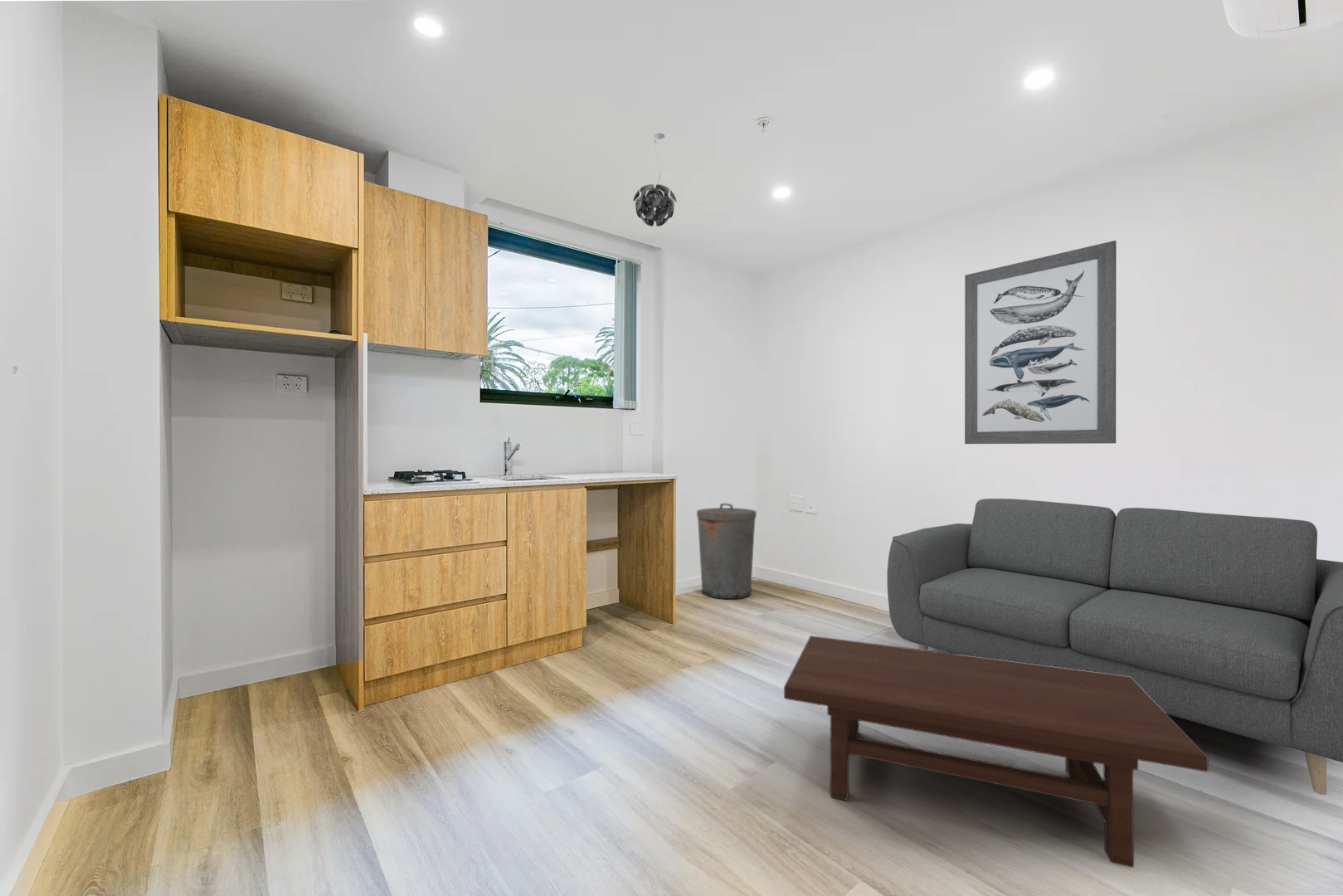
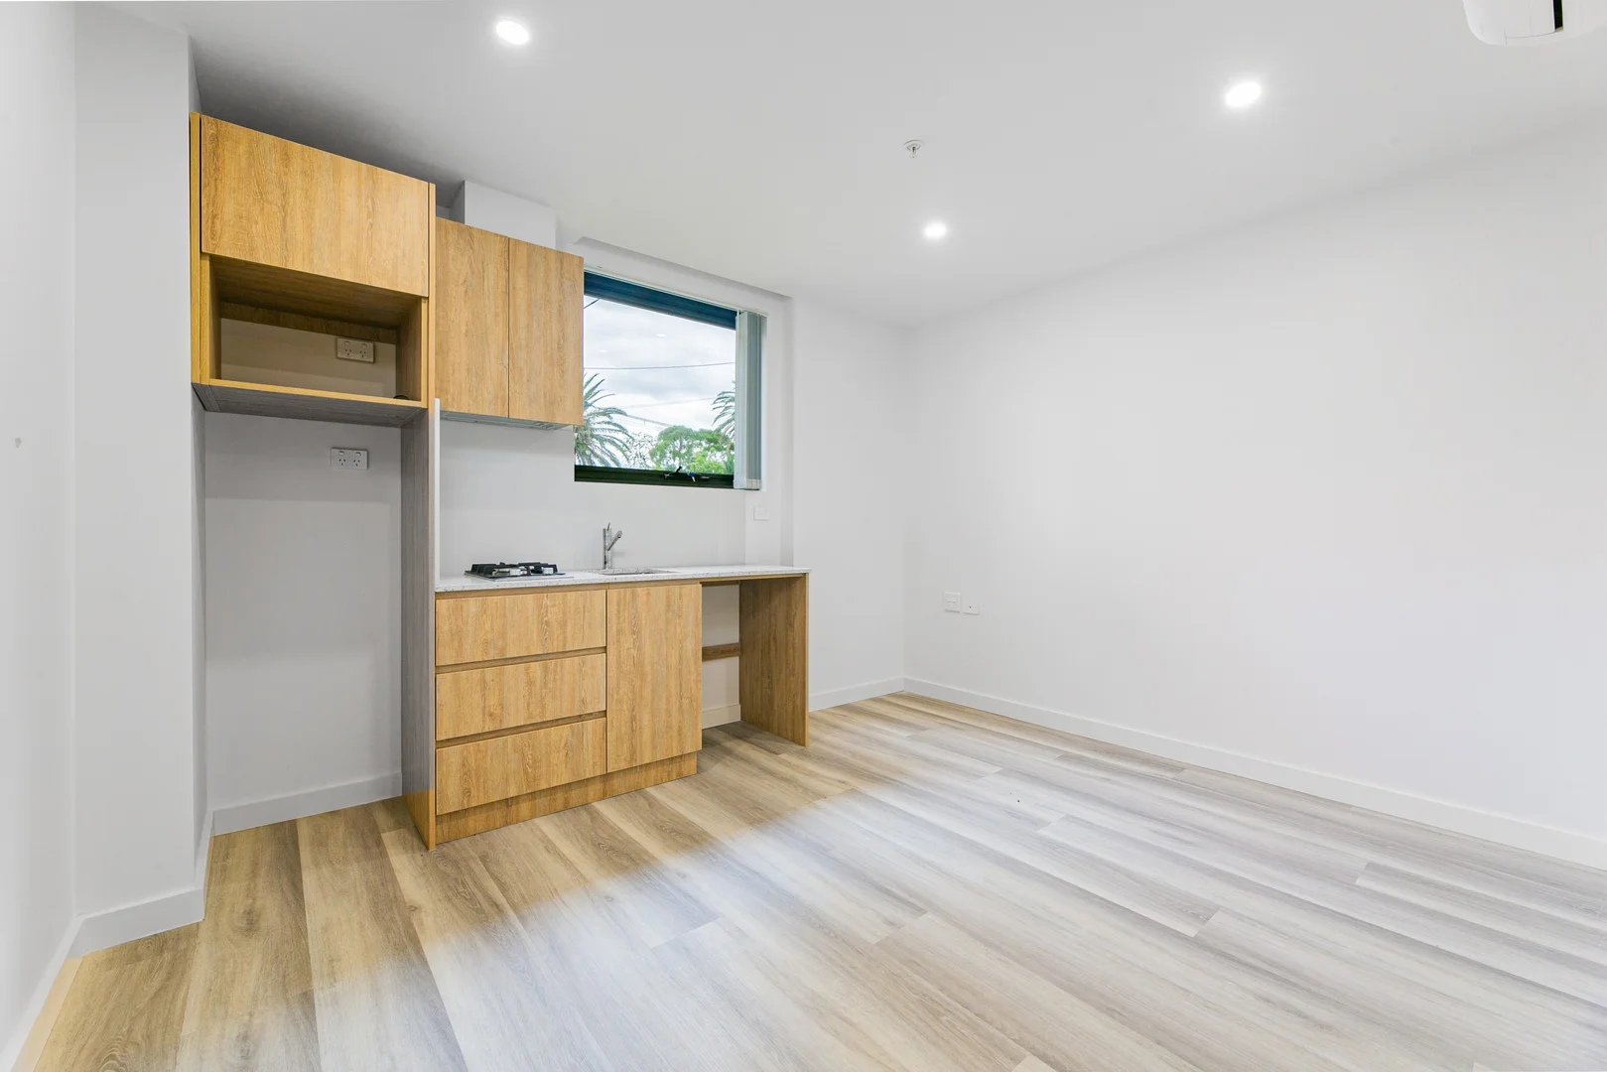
- trash can (726, 548)
- coffee table (961, 733)
- wall art (1034, 352)
- sofa (1098, 602)
- pendant light (657, 183)
